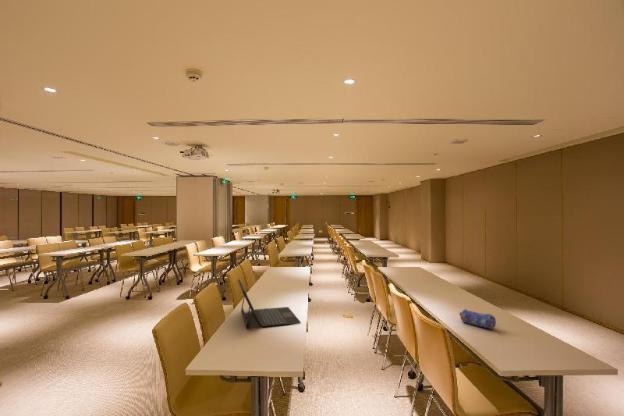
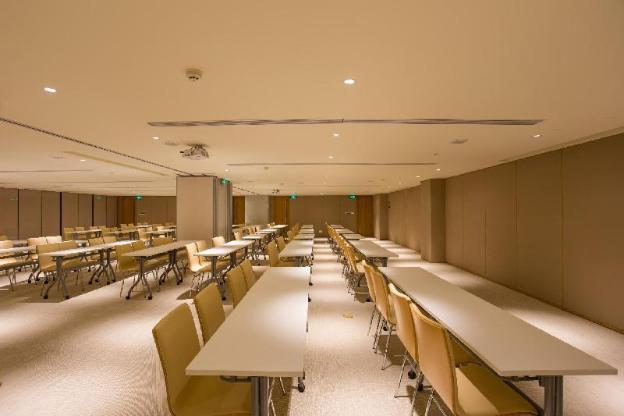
- laptop (268, 308)
- pencil case (477, 318)
